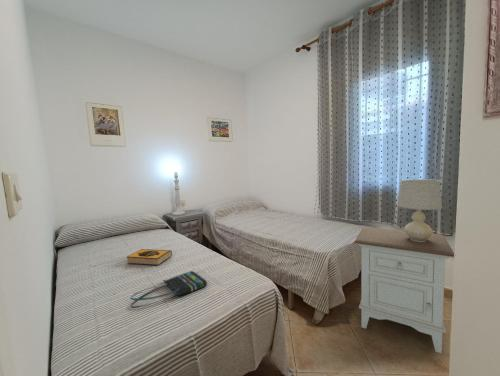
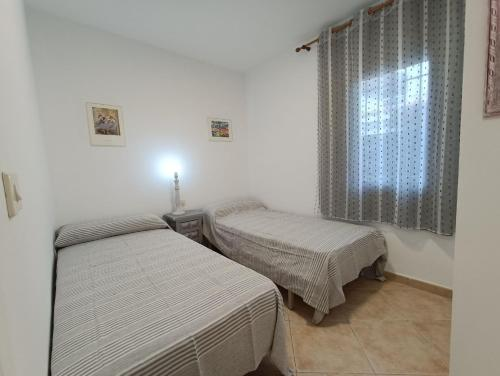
- table lamp (418, 210)
- nightstand (399, 282)
- hardback book (150, 256)
- tote bag (169, 286)
